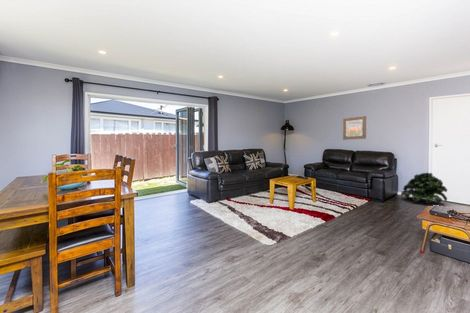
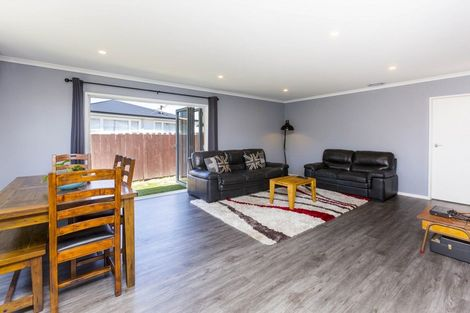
- wall art (354, 128)
- potted plant (423, 187)
